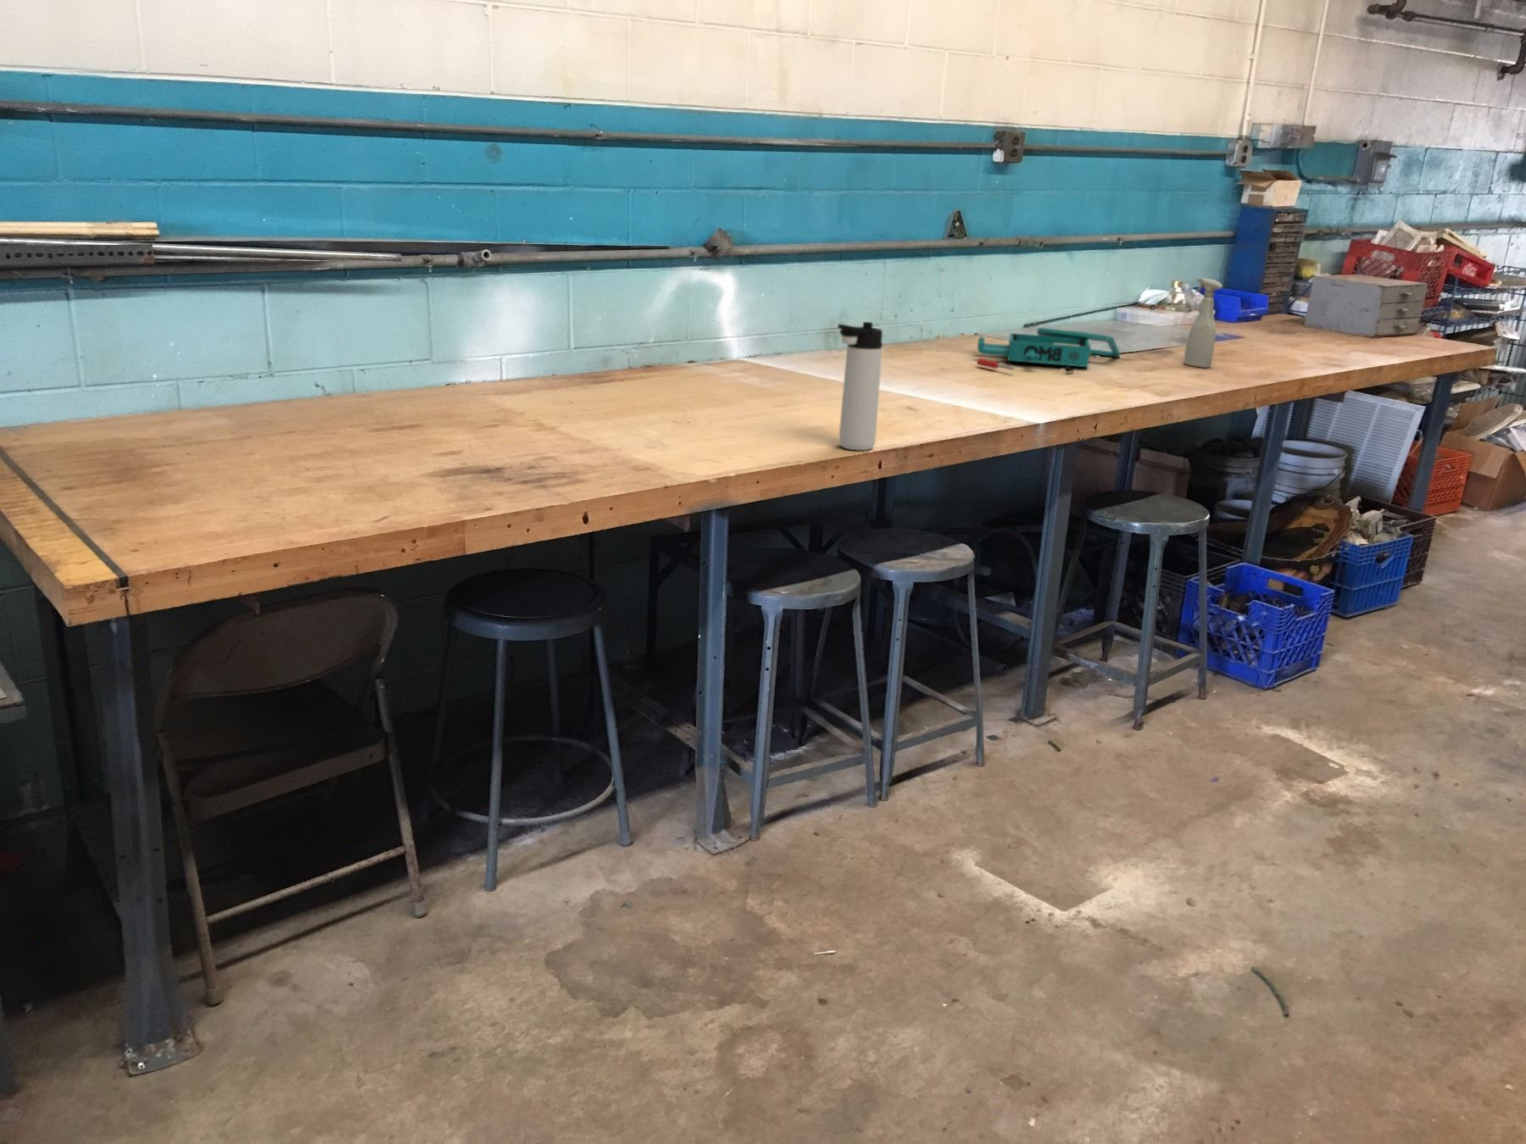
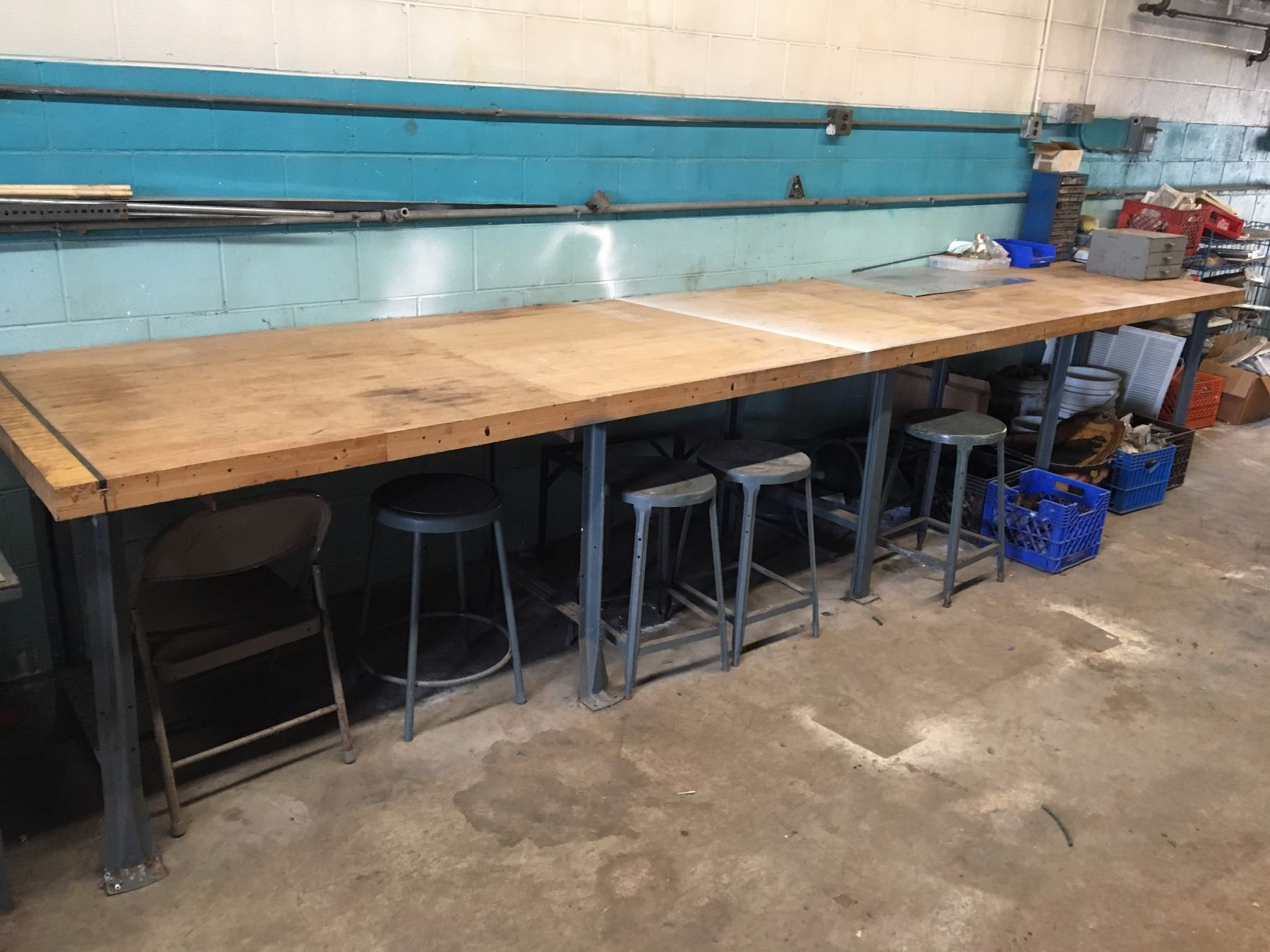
- spray bottle (1204, 322)
- toolbox (1051, 347)
- thermos bottle (856, 387)
